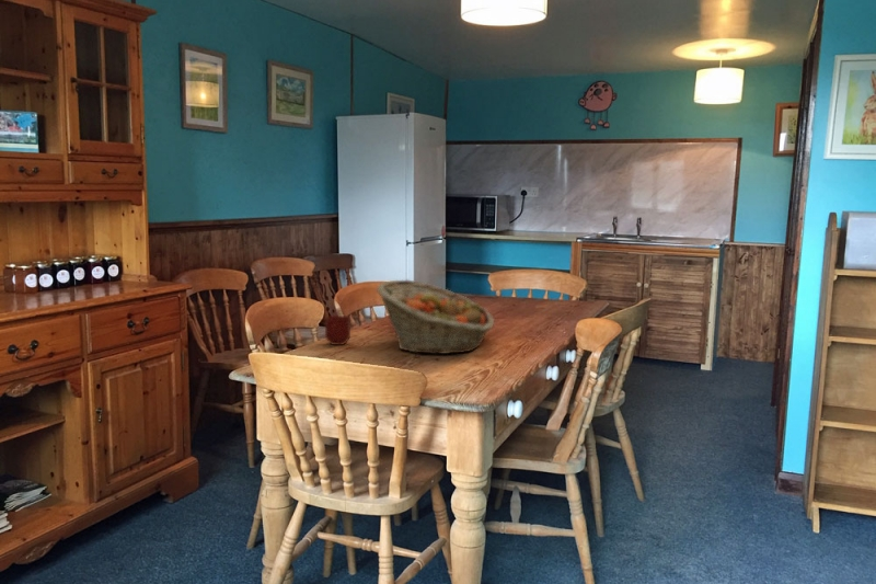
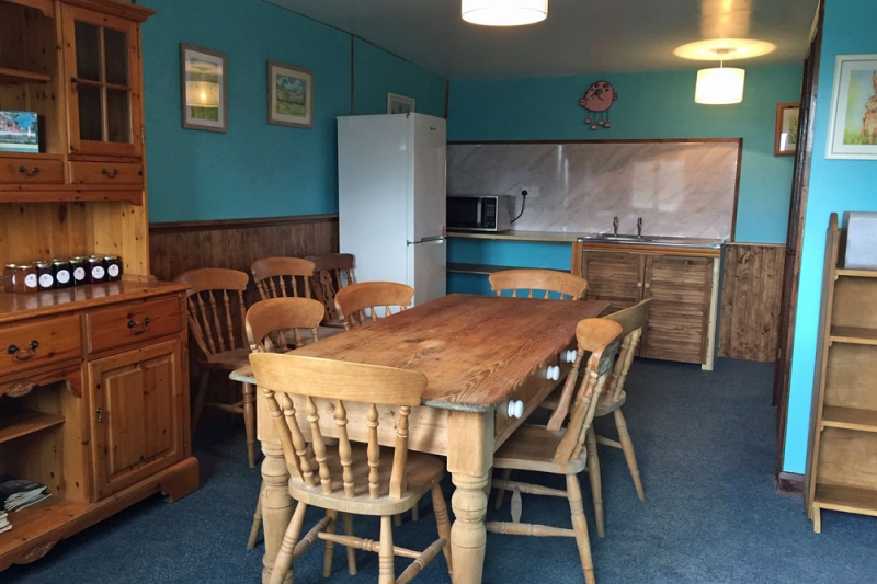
- fruit basket (436, 313)
- mug (336, 331)
